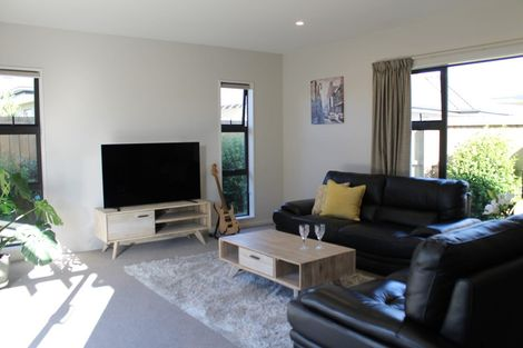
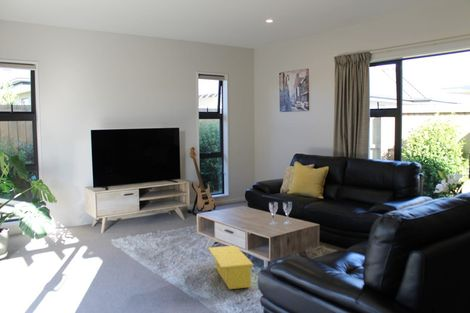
+ storage bin (229, 266)
